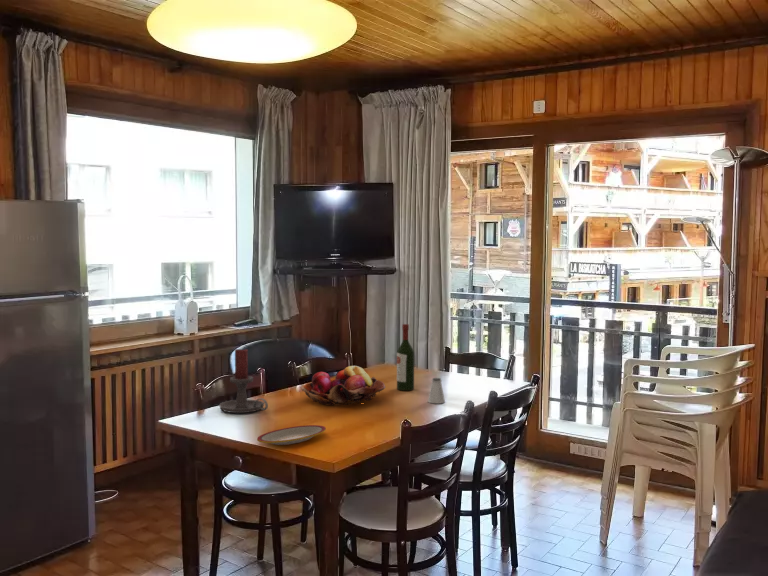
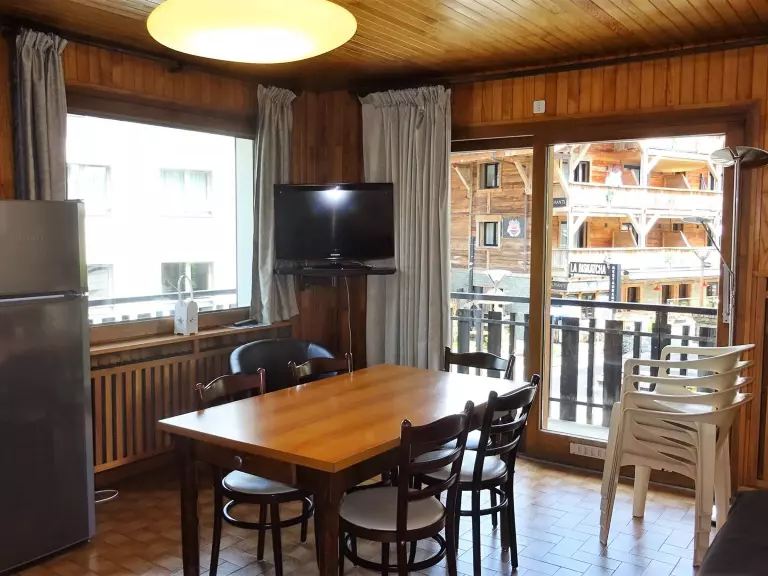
- fruit basket (345, 384)
- plate (292, 436)
- candle holder (246, 379)
- wine bottle (405, 356)
- saltshaker (436, 390)
